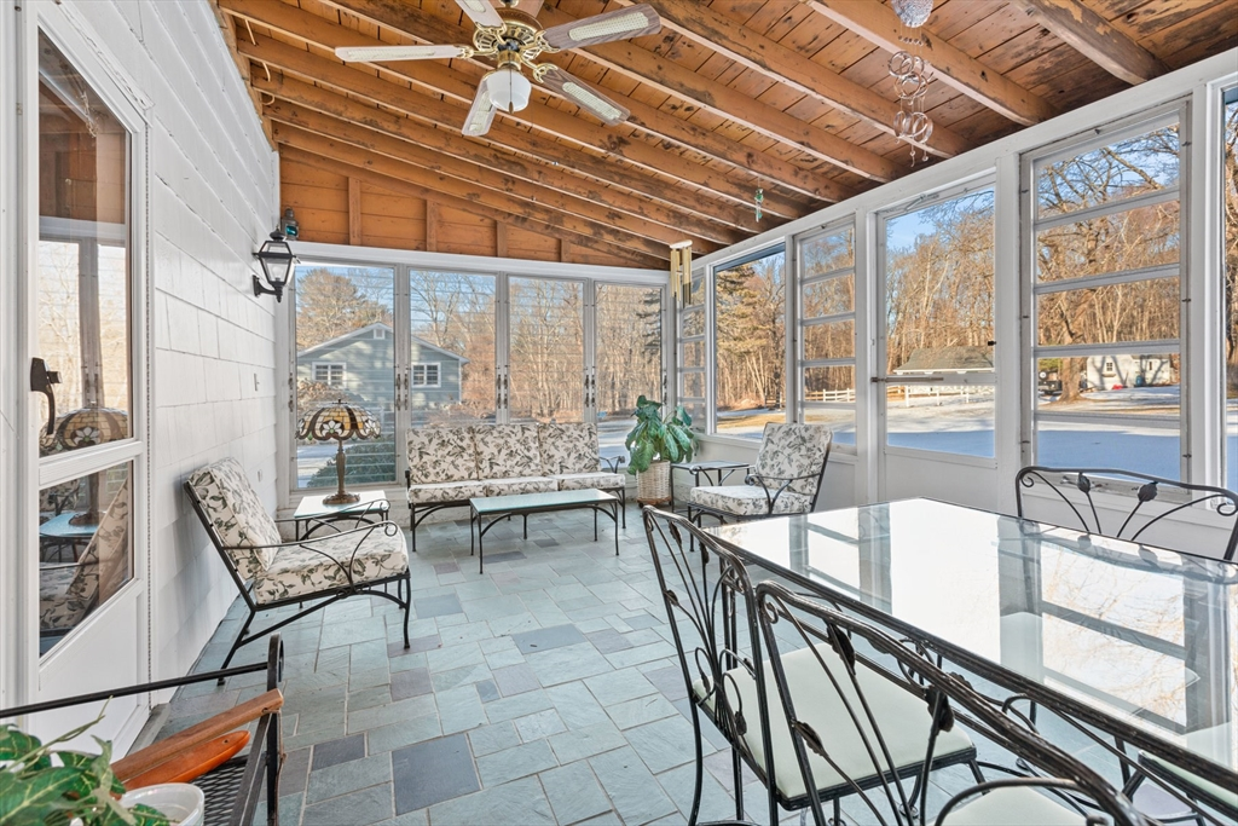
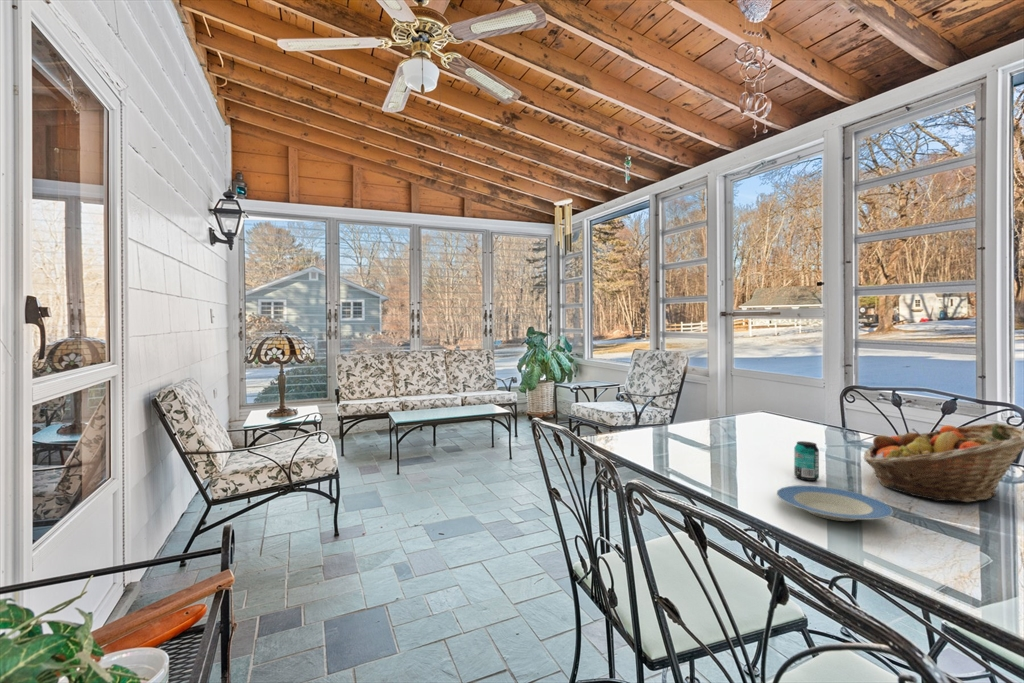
+ fruit basket (940, 455)
+ plate (831, 506)
+ beverage can (806, 460)
